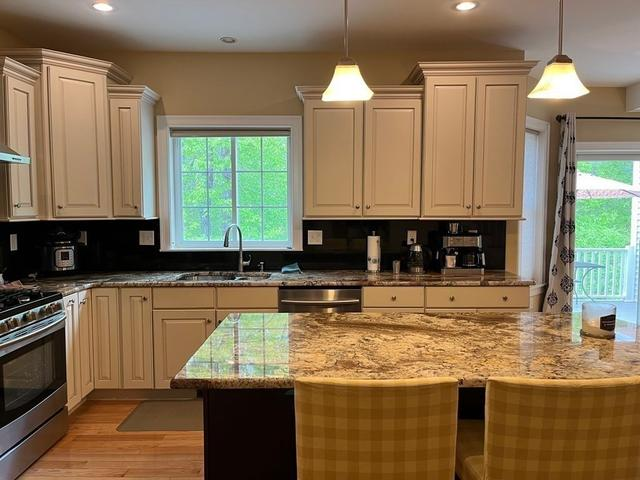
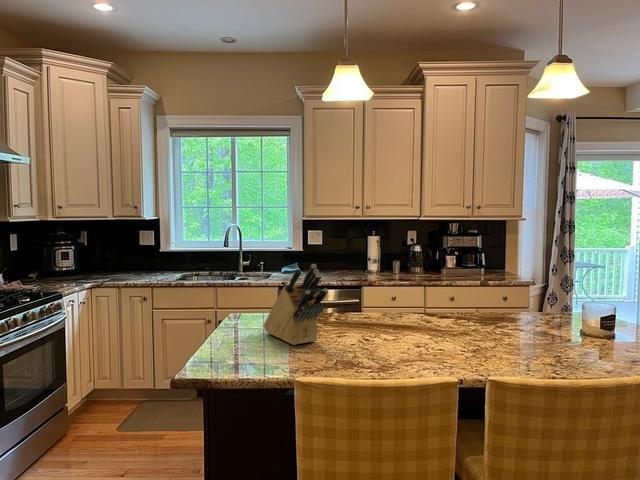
+ knife block (294, 300)
